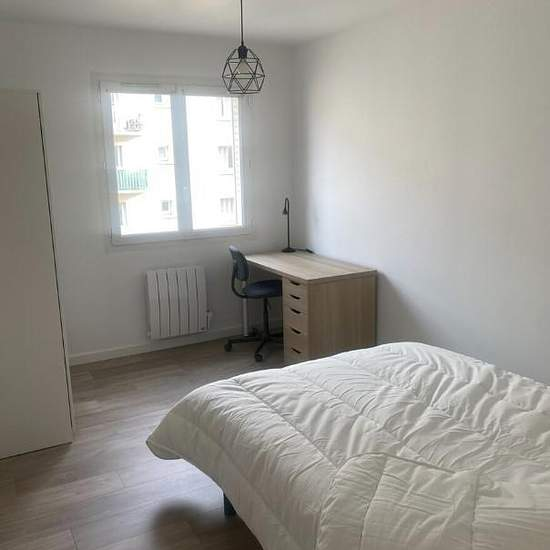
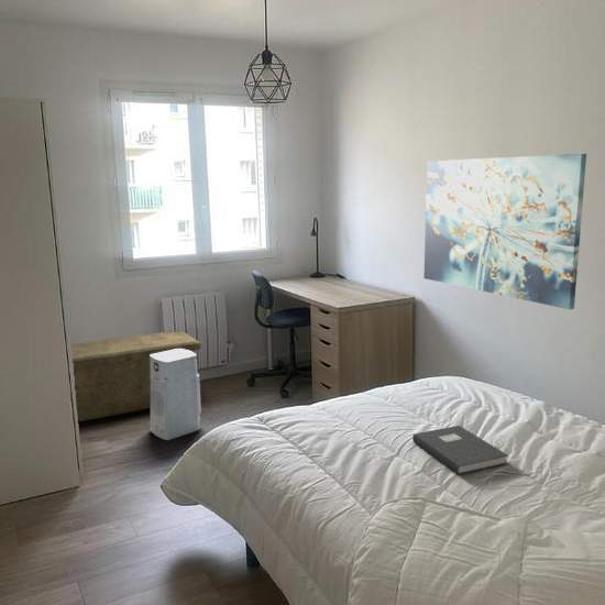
+ storage bench (129, 373)
+ wall art (492, 226)
+ book (458, 448)
+ air purifier (174, 392)
